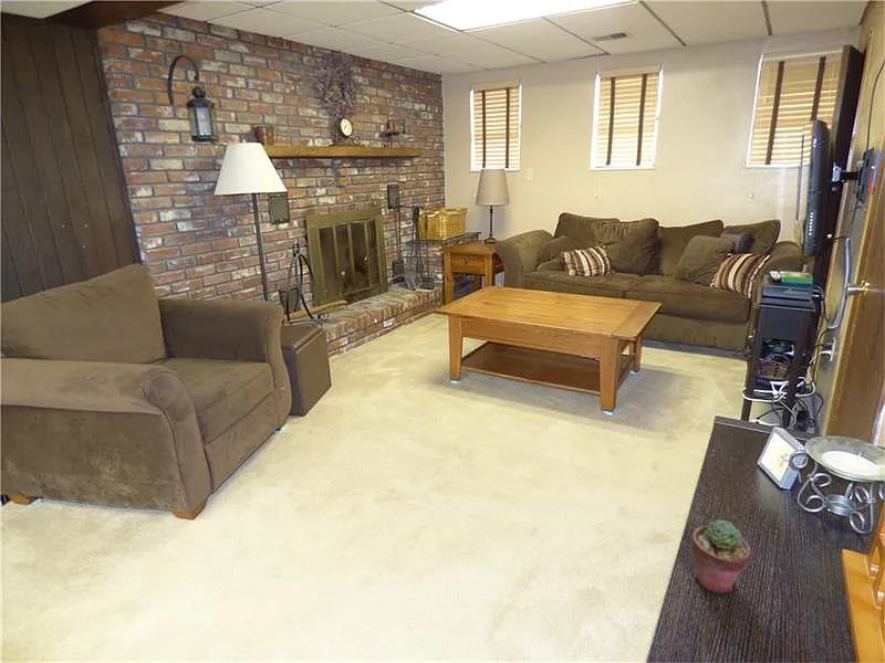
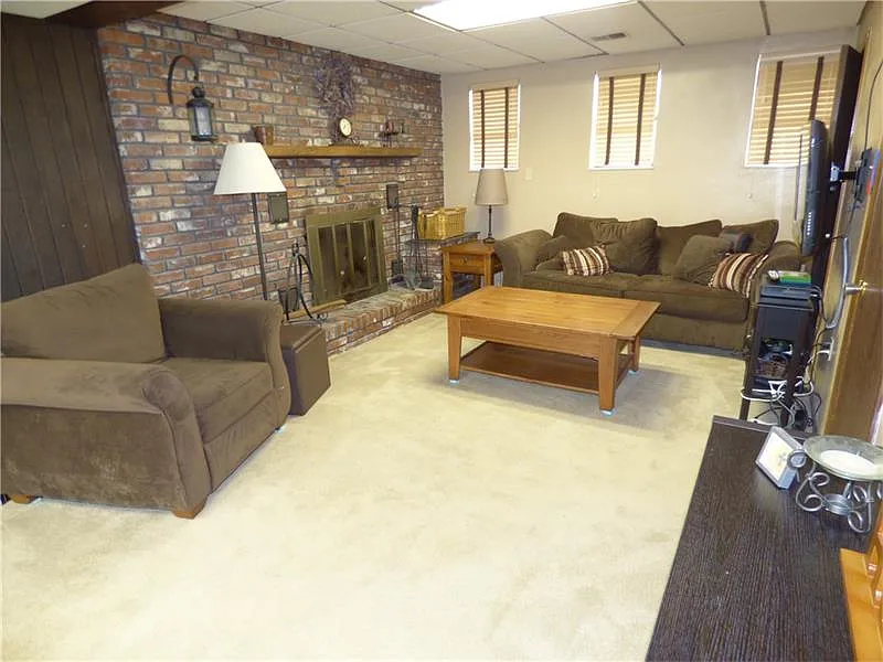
- potted succulent (719, 554)
